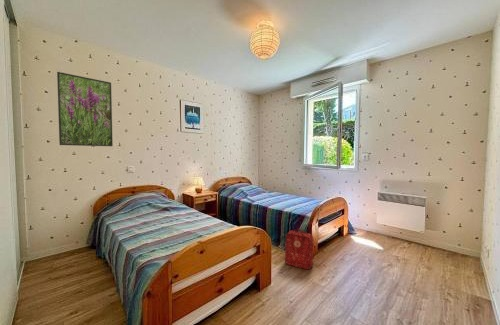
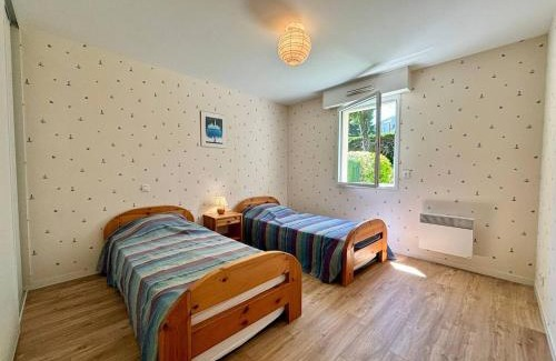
- backpack (298, 245)
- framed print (86, 111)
